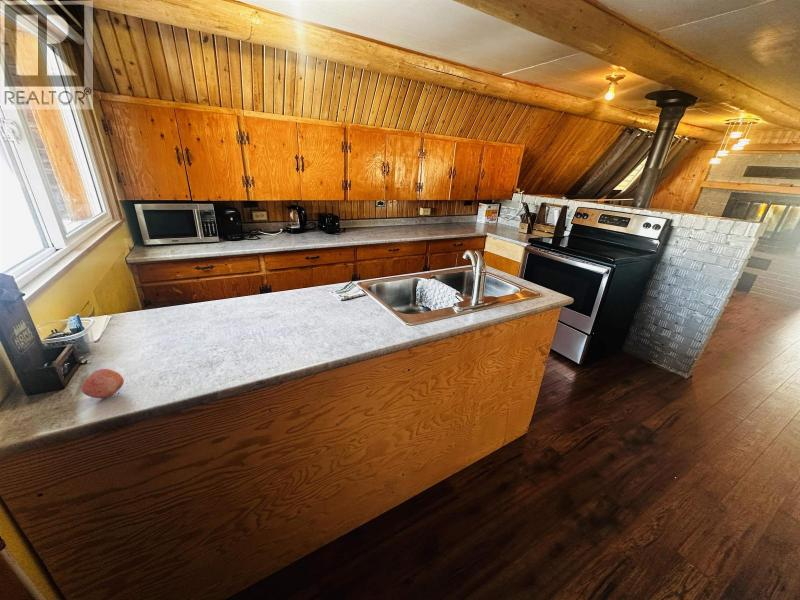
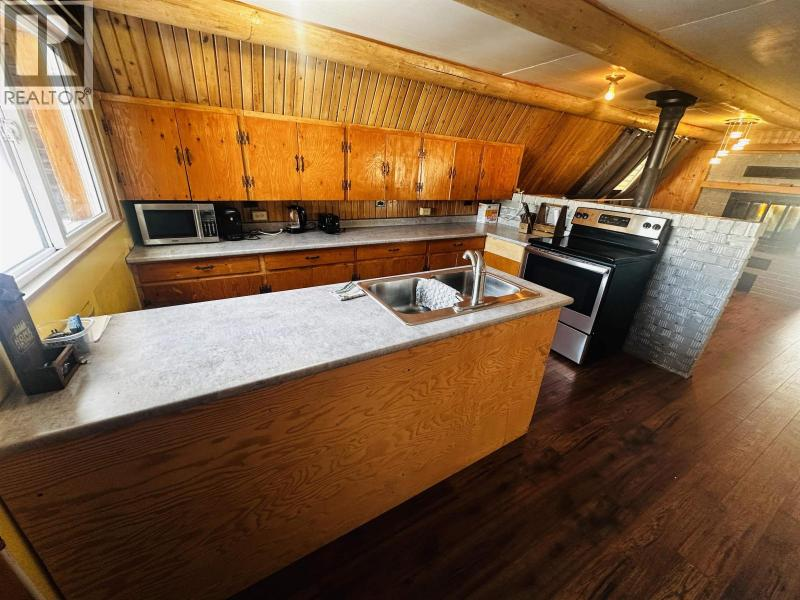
- fruit (103, 383)
